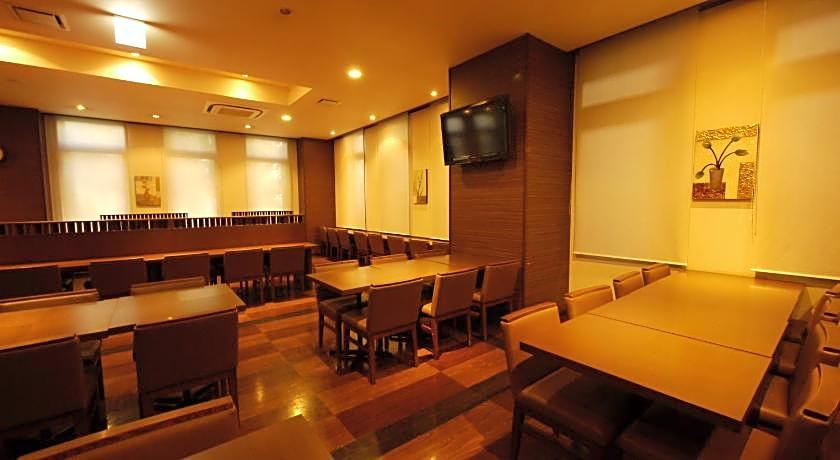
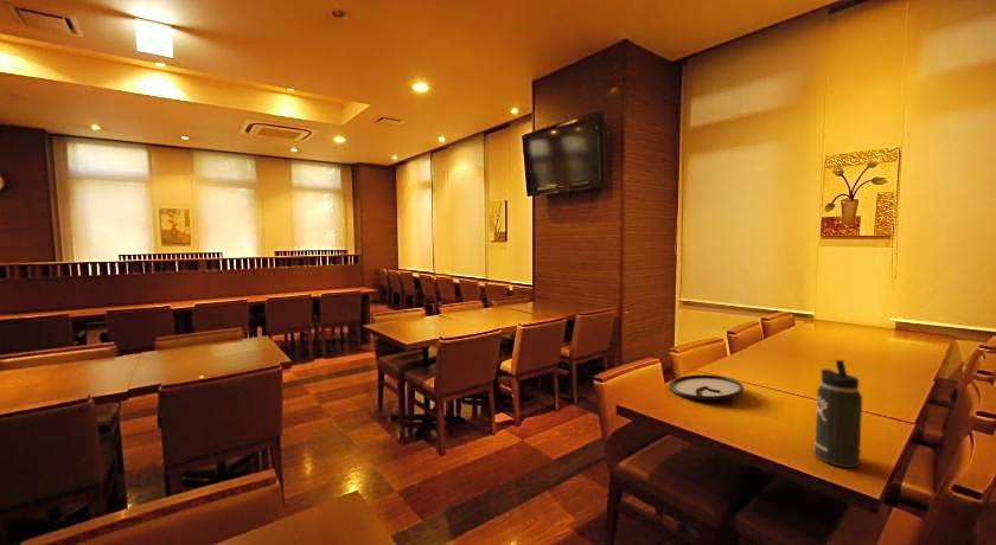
+ thermos bottle (836, 408)
+ plate (704, 386)
